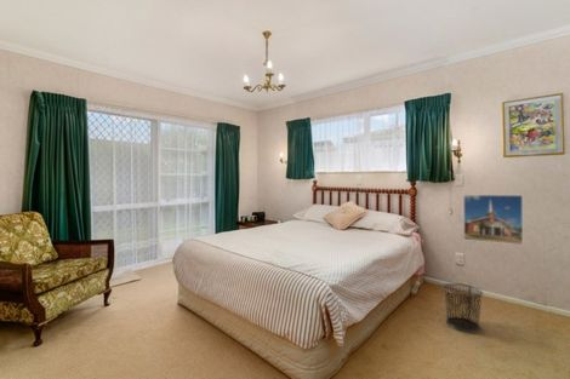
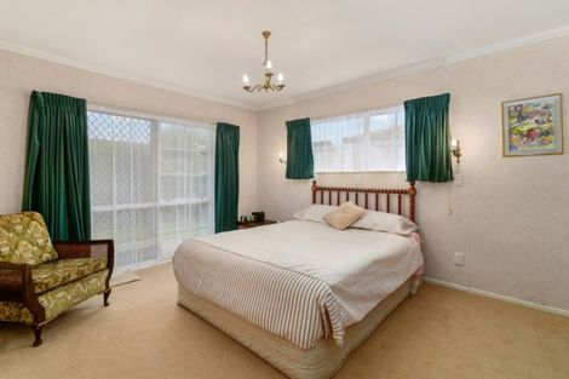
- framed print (491, 218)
- waste bin (461, 306)
